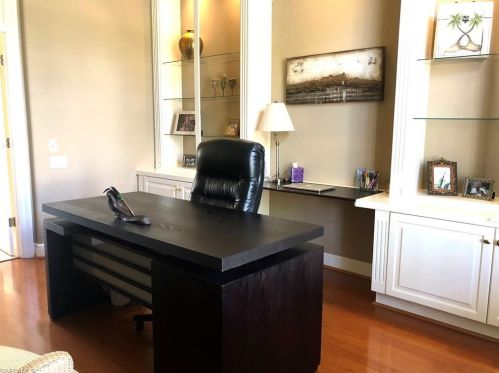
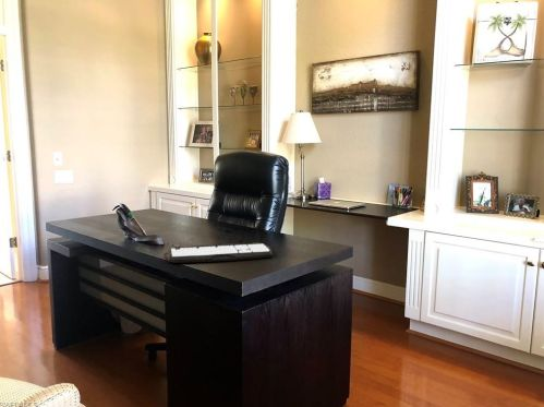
+ keyboard (219, 251)
